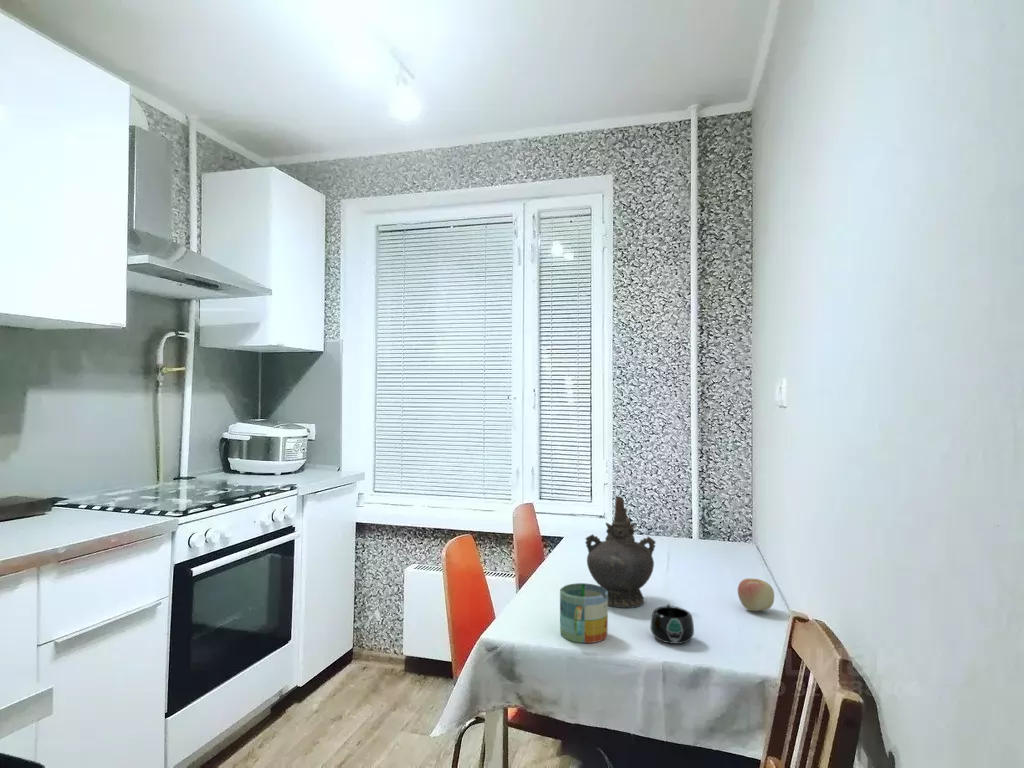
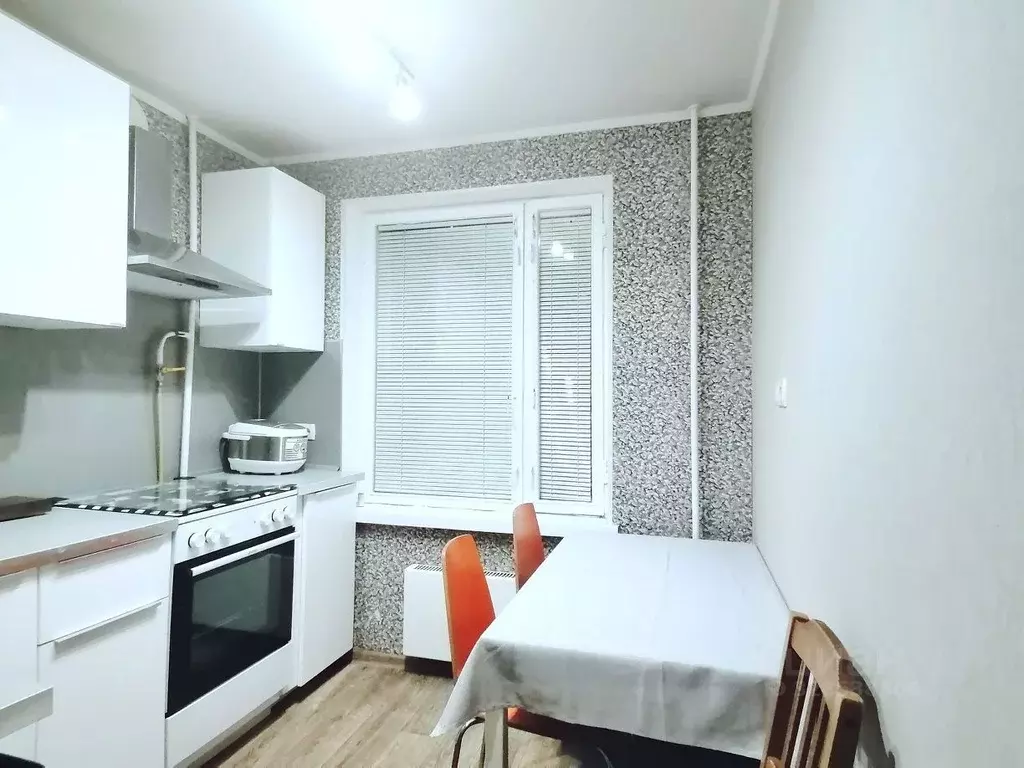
- mug (671, 623)
- apple (756, 594)
- ceremonial vessel (620, 547)
- mug (582, 614)
